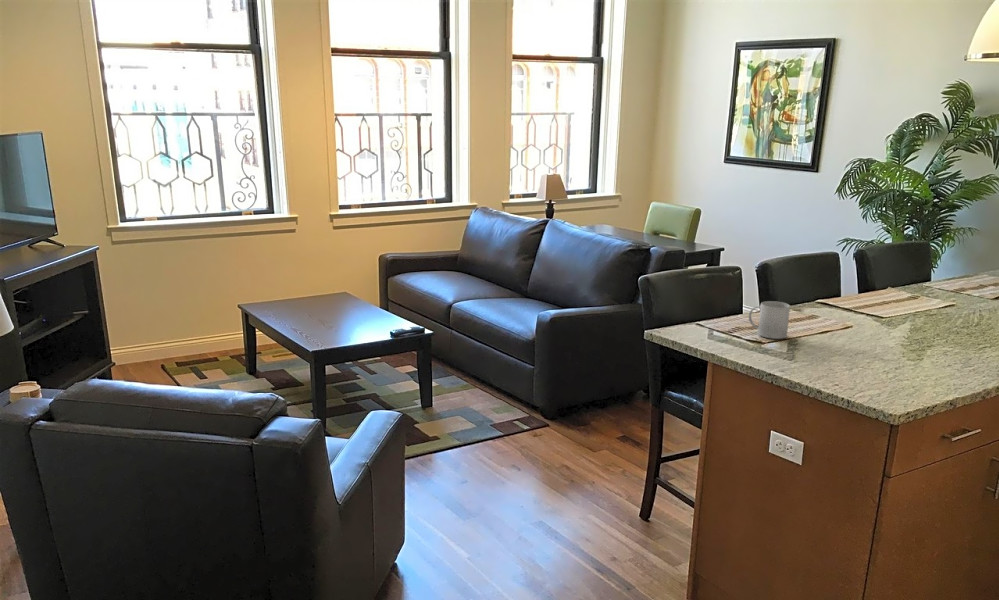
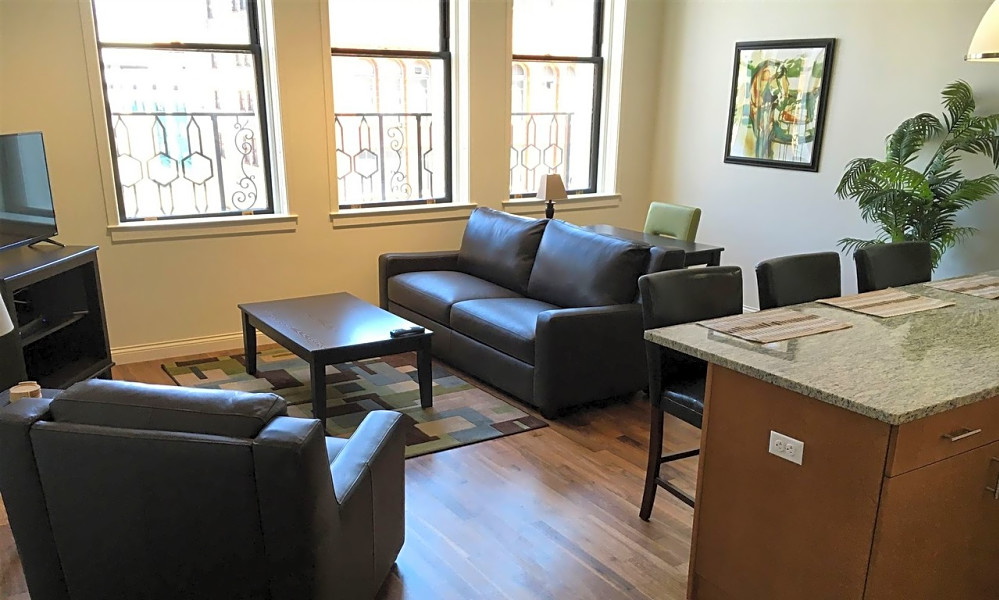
- mug (767, 318)
